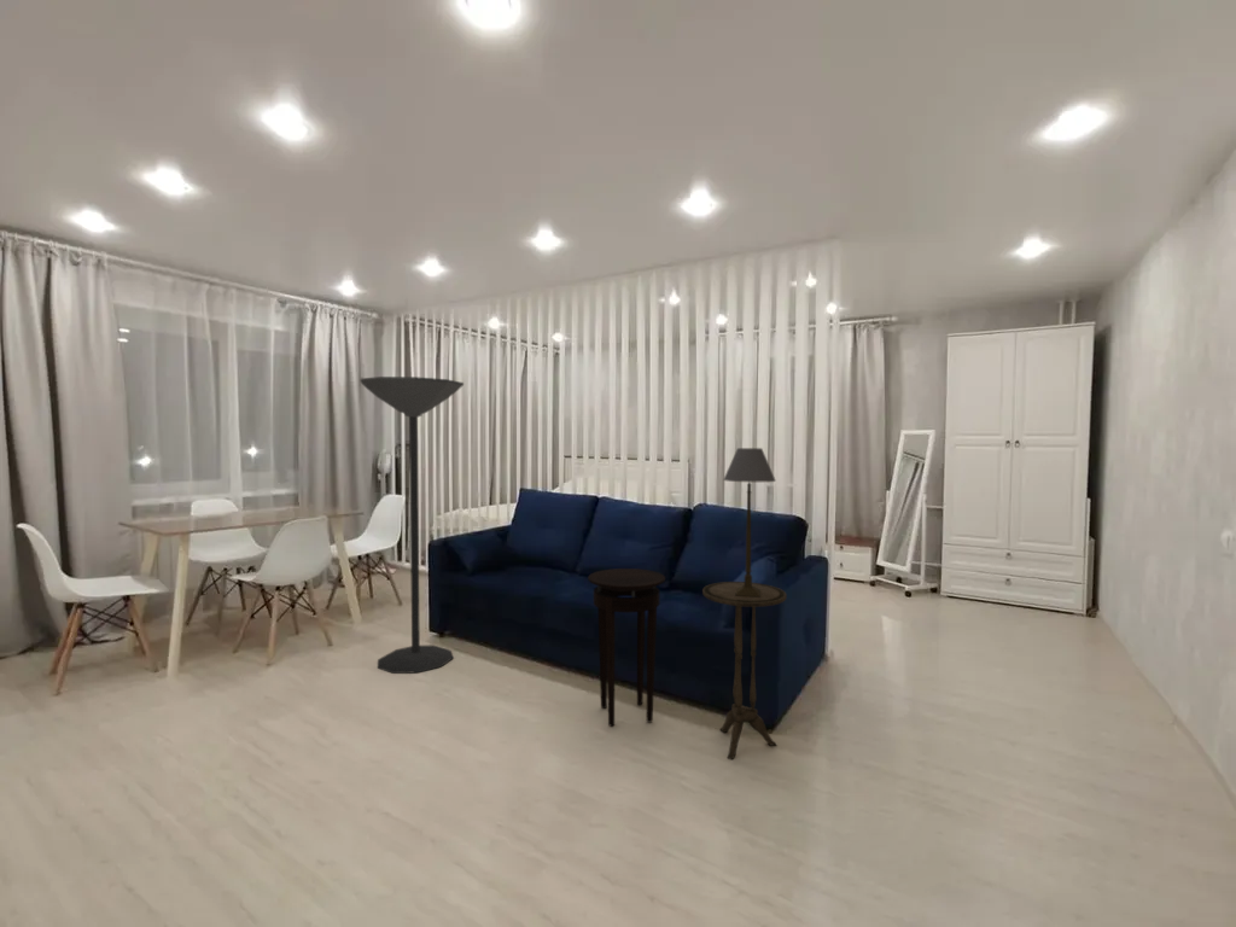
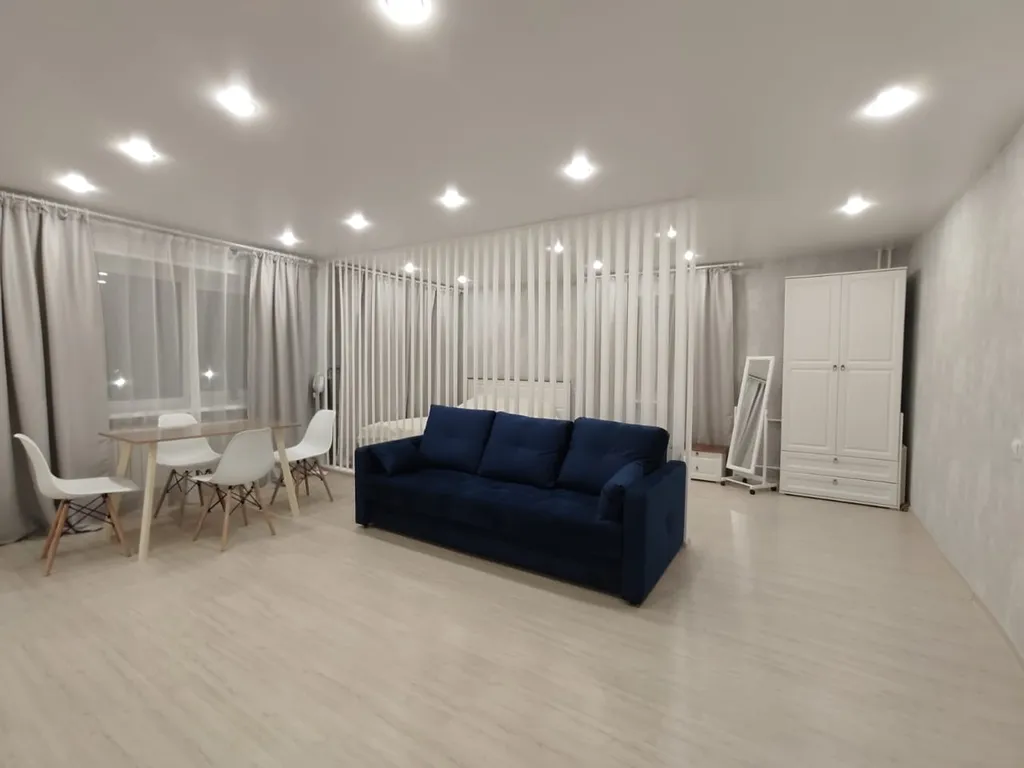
- floor lamp (414, 521)
- stool (637, 646)
- side table (740, 667)
- table lamp (748, 520)
